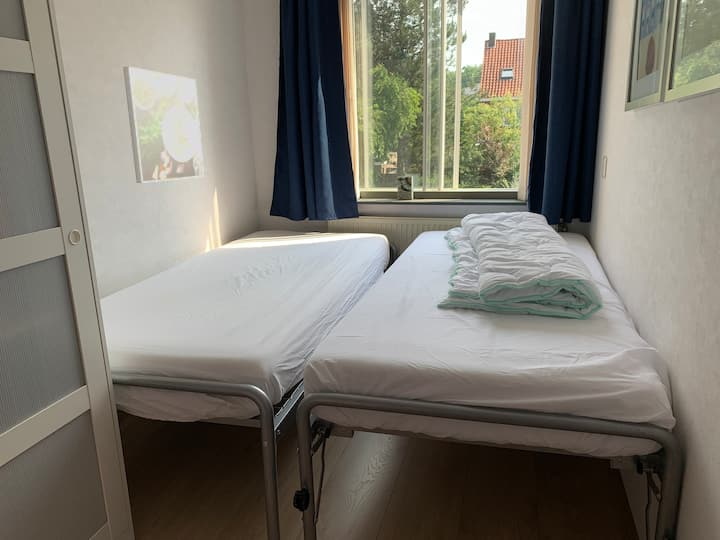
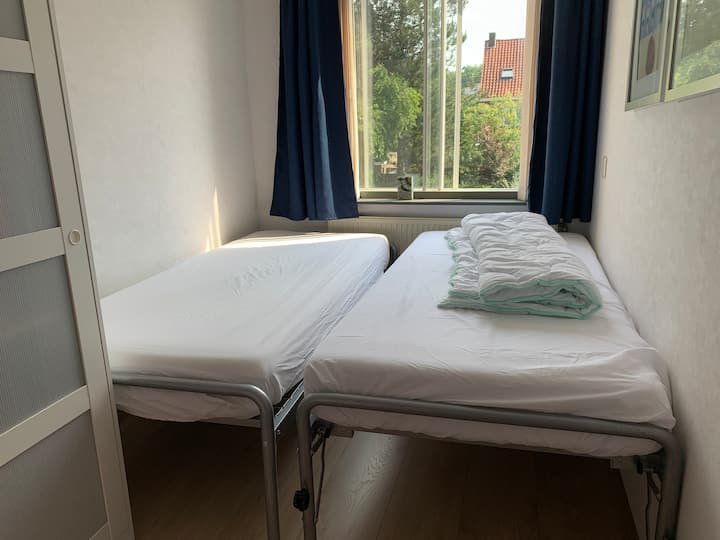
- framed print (168, 127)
